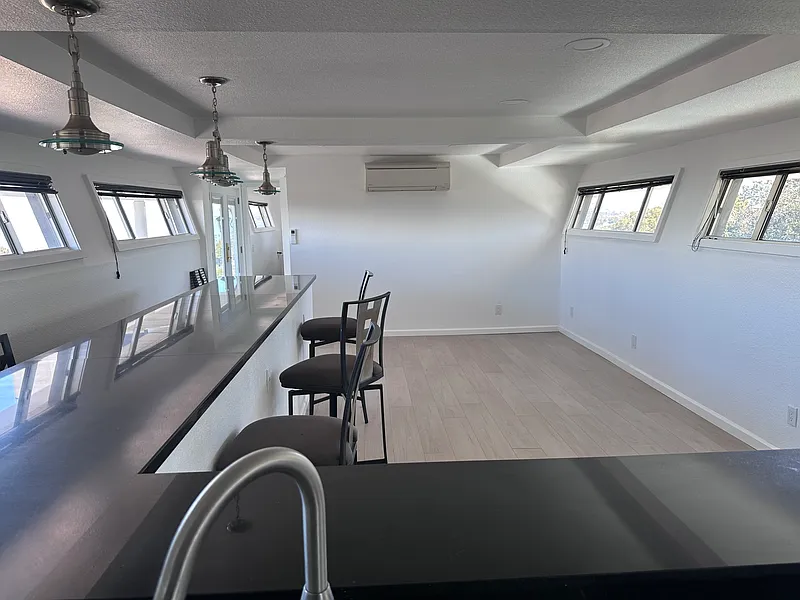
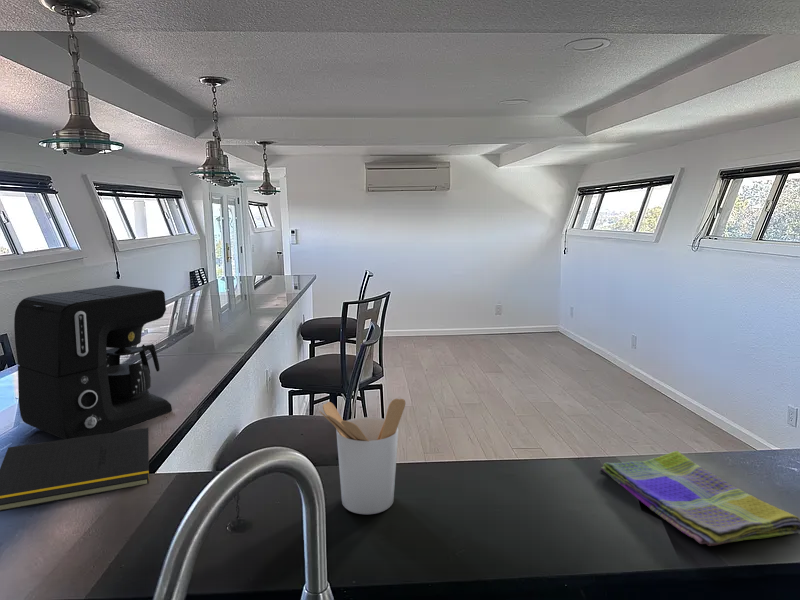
+ dish towel (693, 492)
+ utensil holder (359, 453)
+ coffee maker (103, 356)
+ notepad (77, 465)
